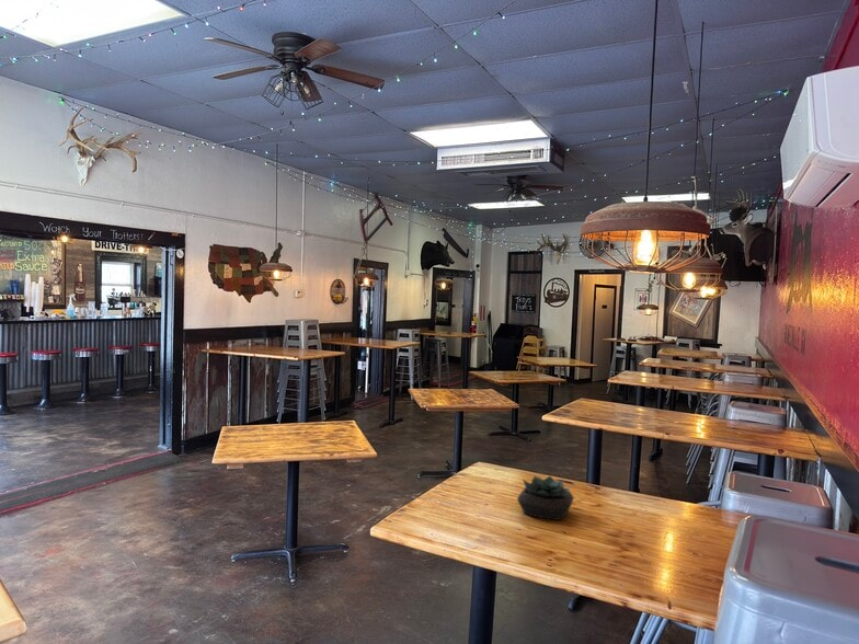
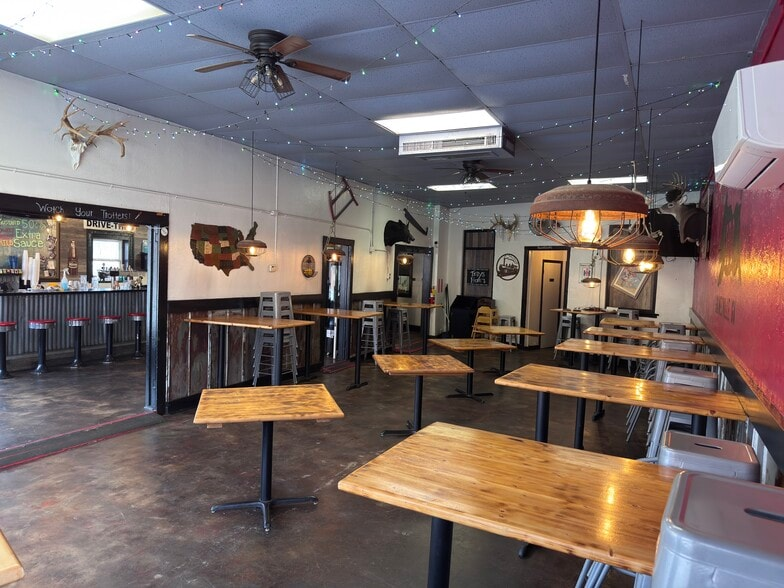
- succulent plant (546, 495)
